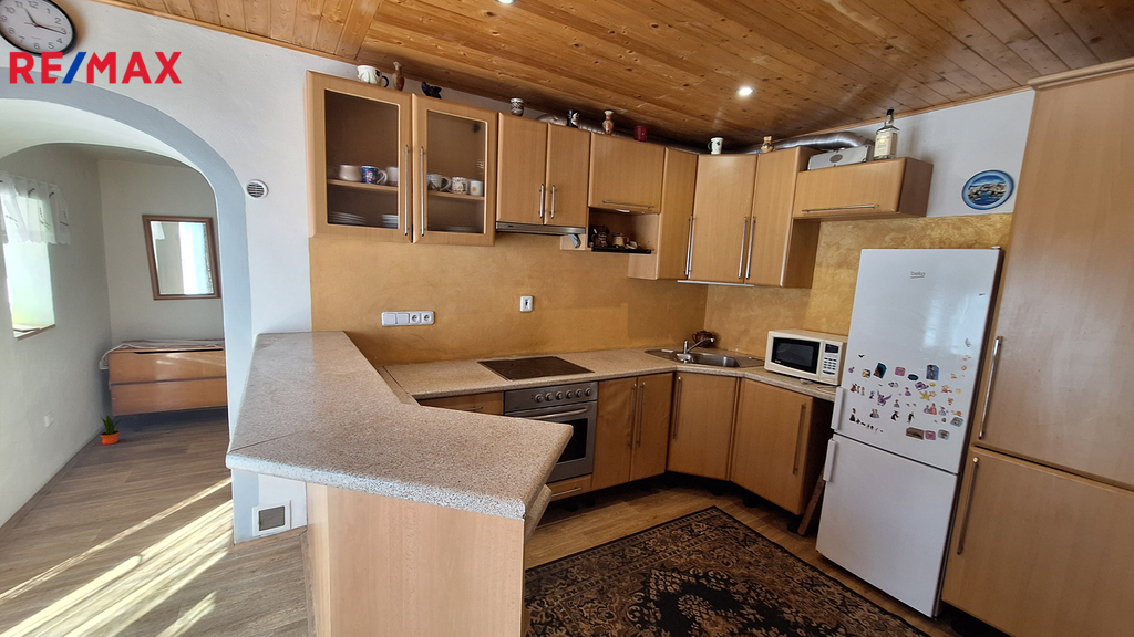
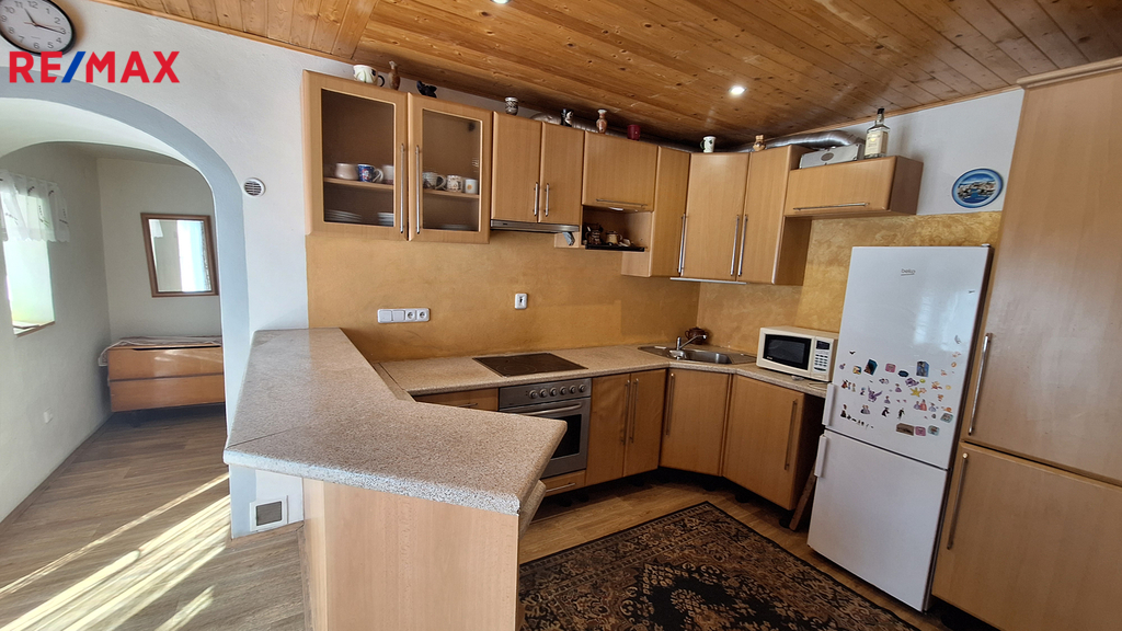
- potted plant (110, 427)
